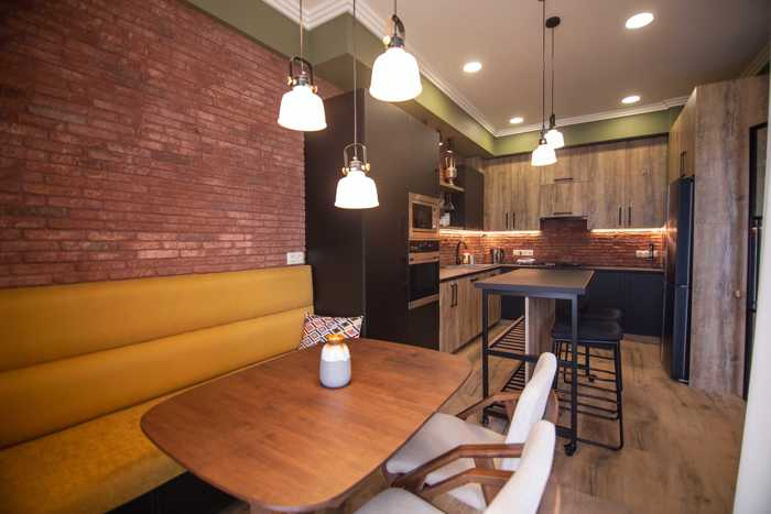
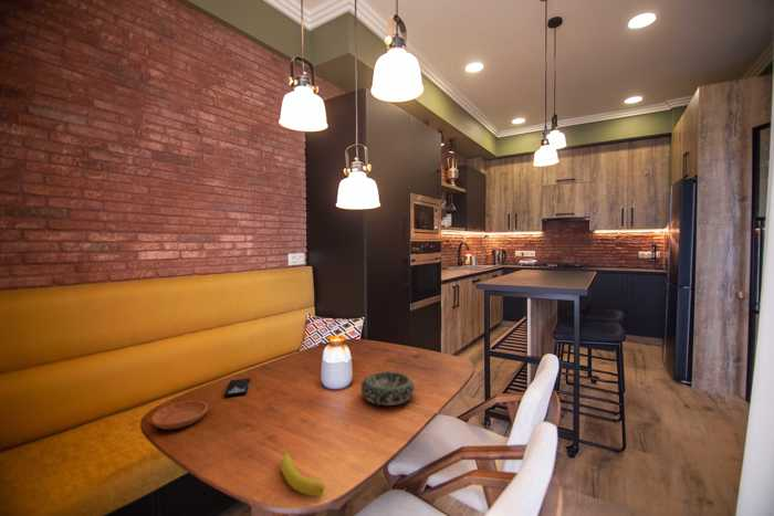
+ smartphone (238, 387)
+ banana (297, 473)
+ saucer (180, 415)
+ decorative bowl (387, 388)
